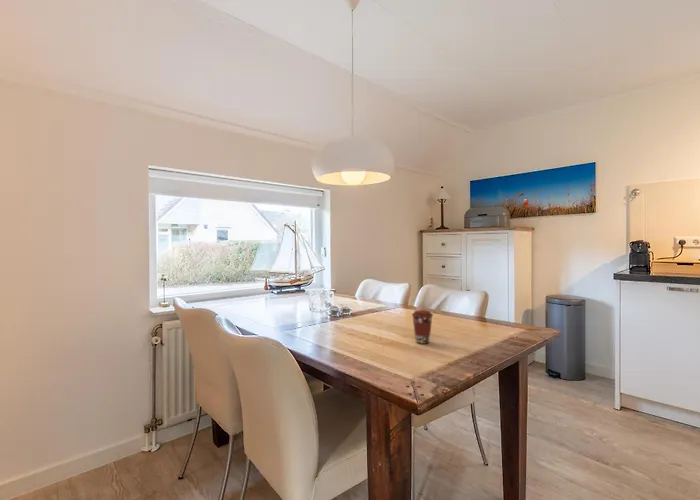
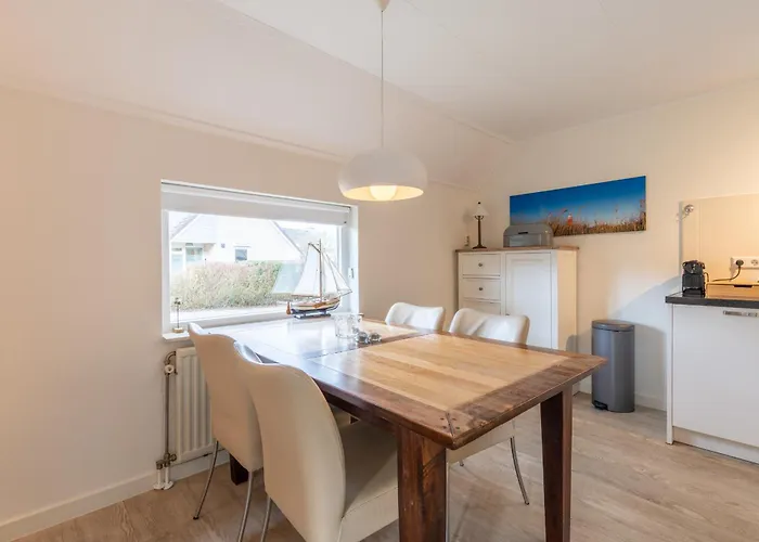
- coffee cup (422, 326)
